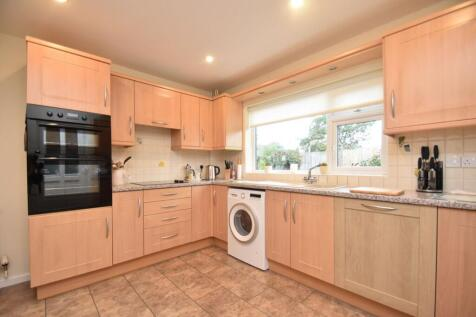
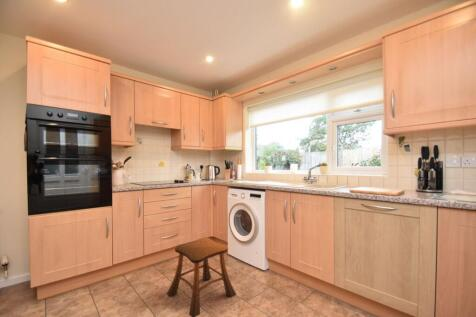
+ stool (203, 270)
